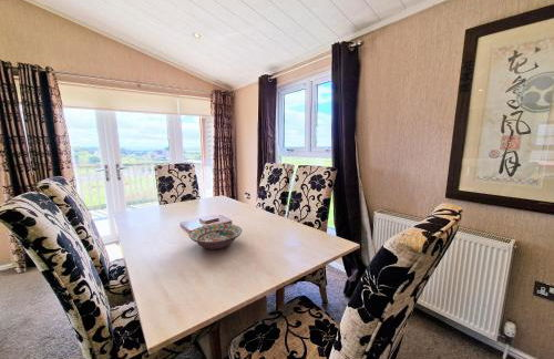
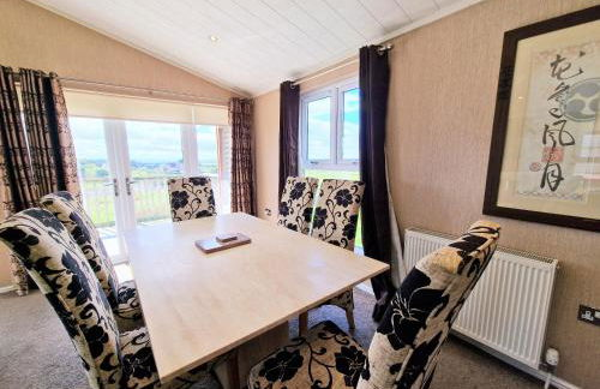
- decorative bowl (216, 237)
